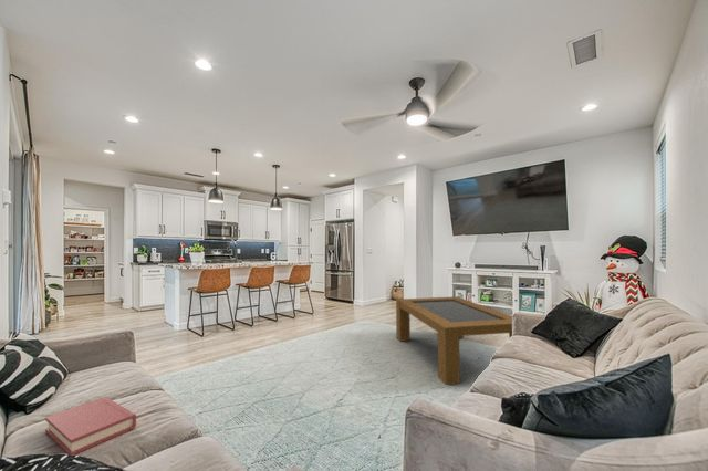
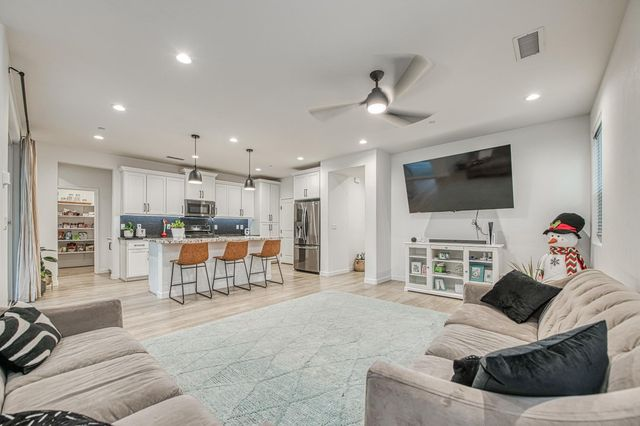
- hardback book (91, 422)
- coffee table (452, 331)
